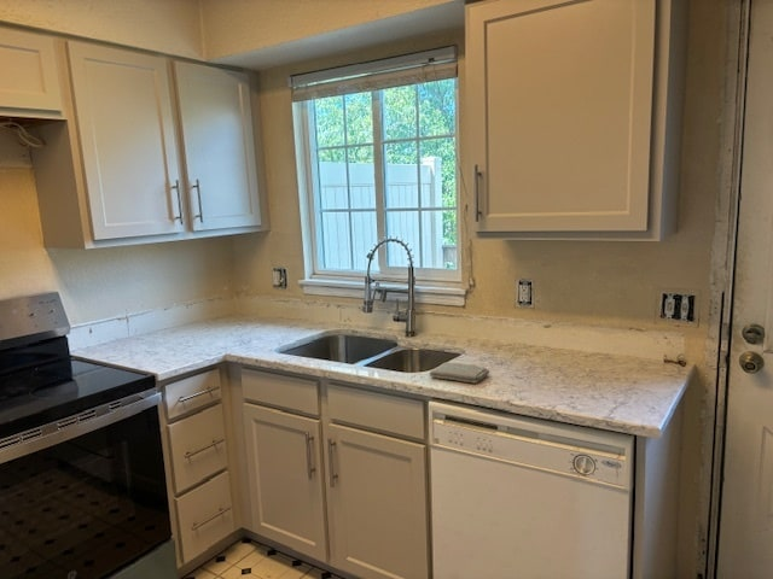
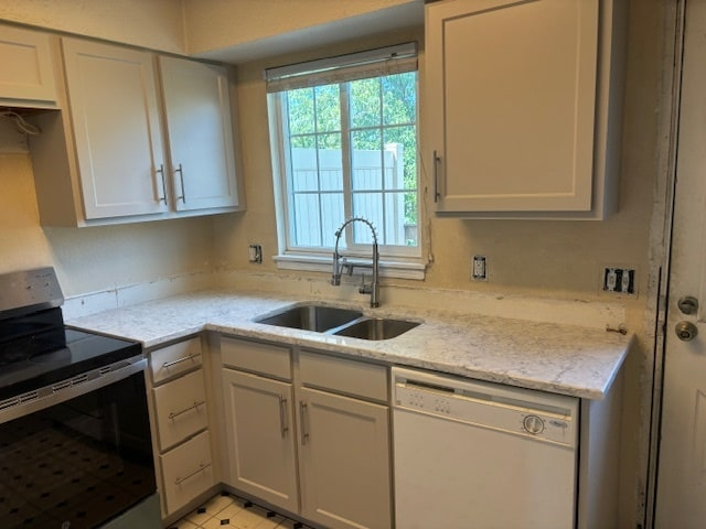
- washcloth (459, 372)
